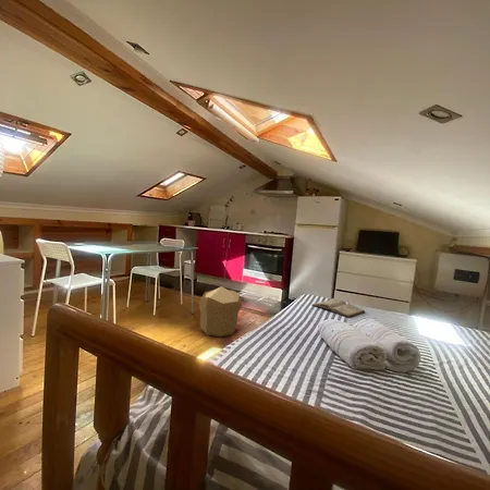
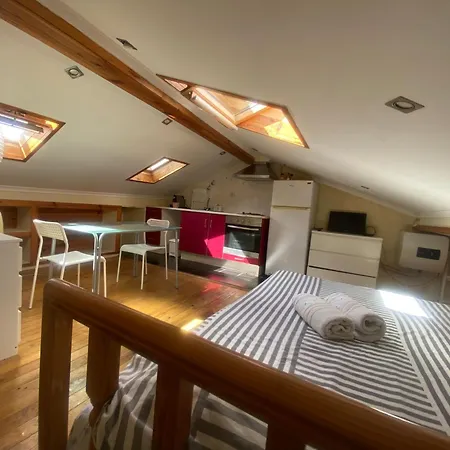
- diary (338, 306)
- pouf (220, 308)
